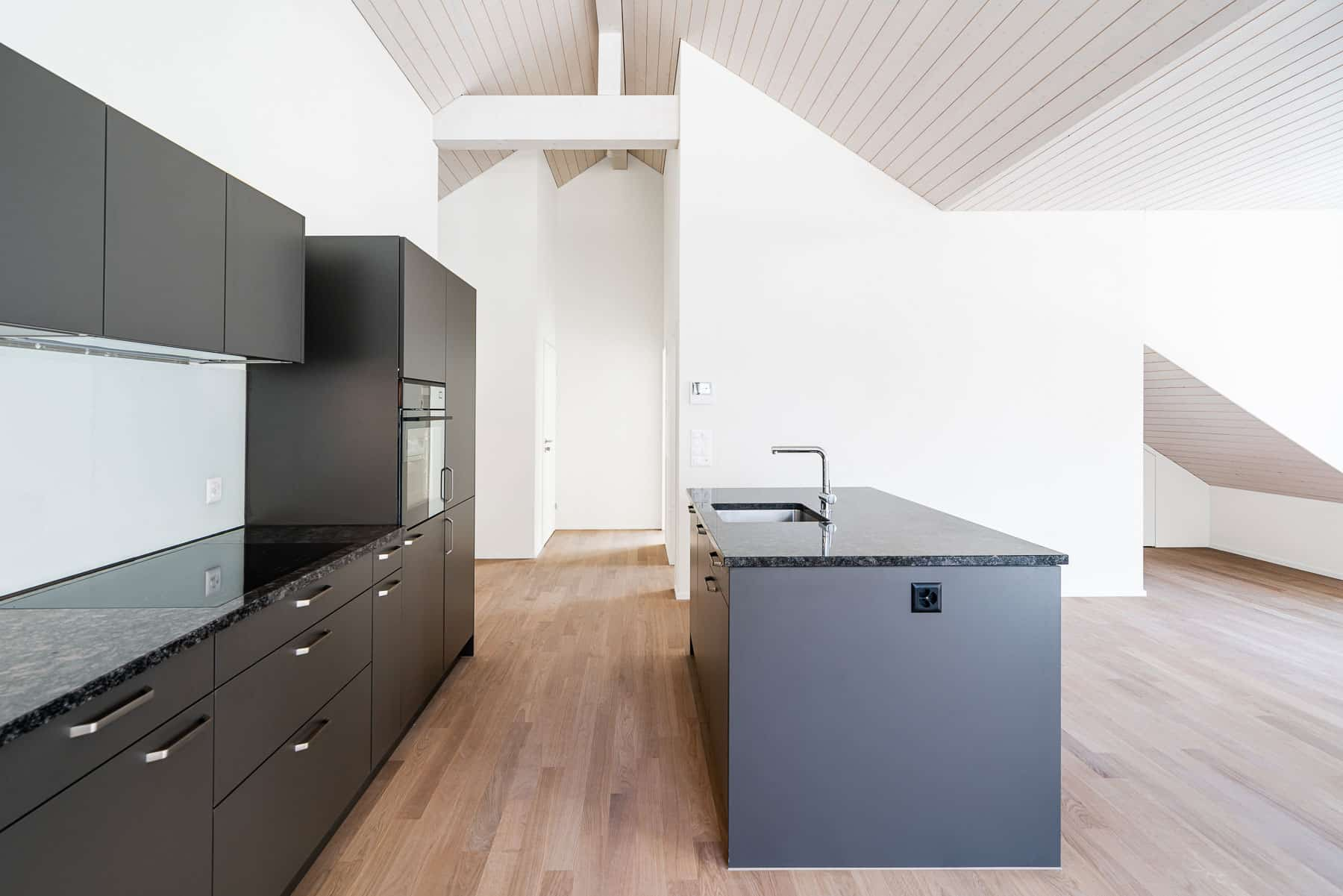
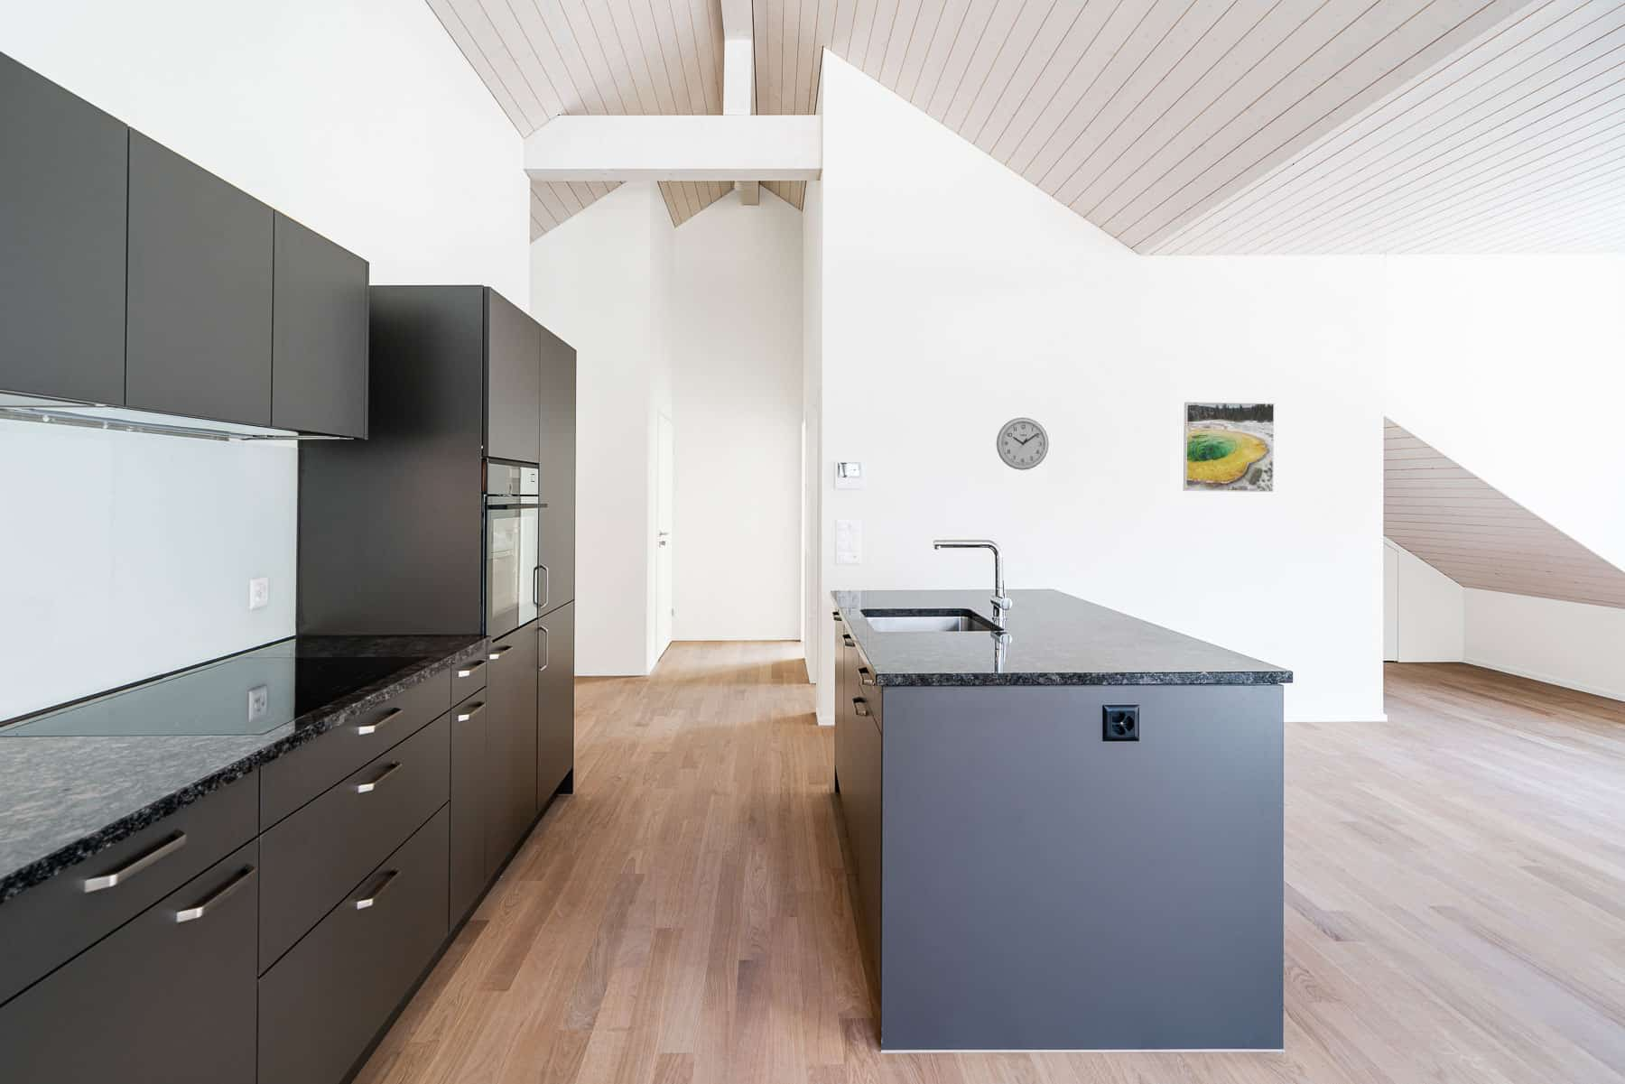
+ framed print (1228, 446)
+ wall clock (1022, 443)
